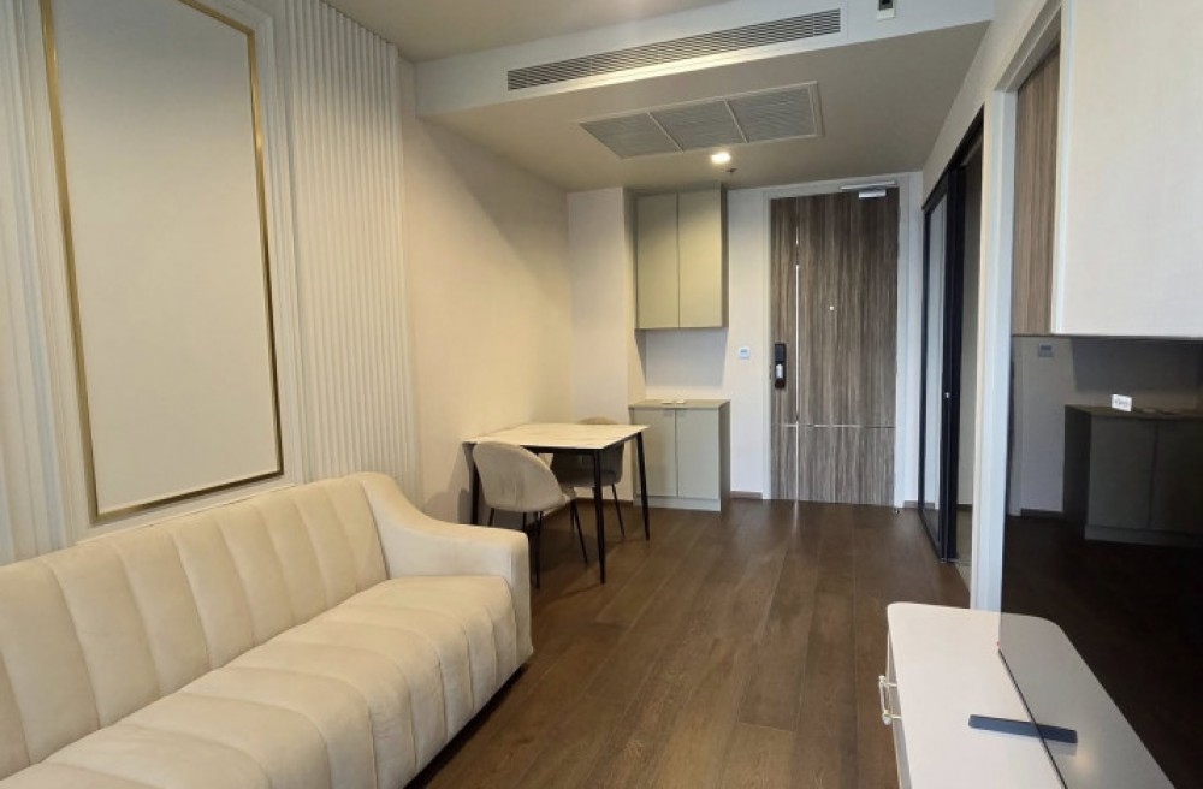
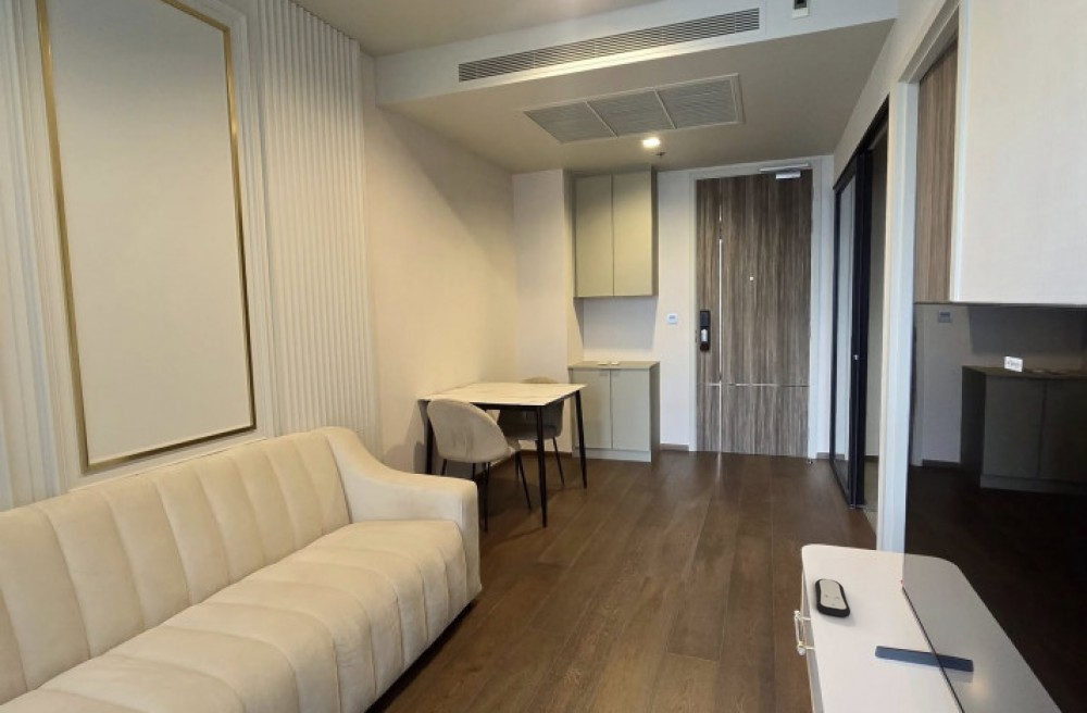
+ remote control (830, 596)
